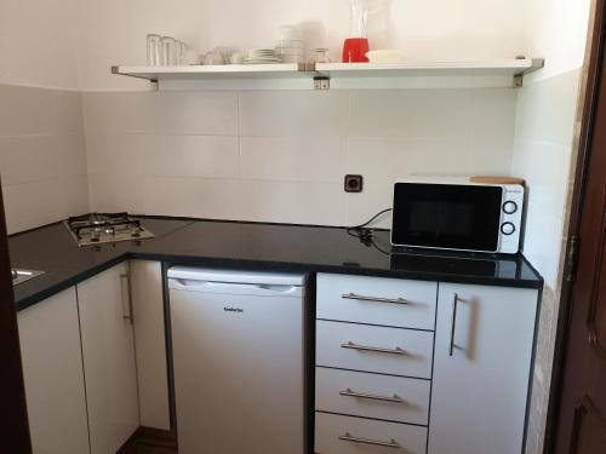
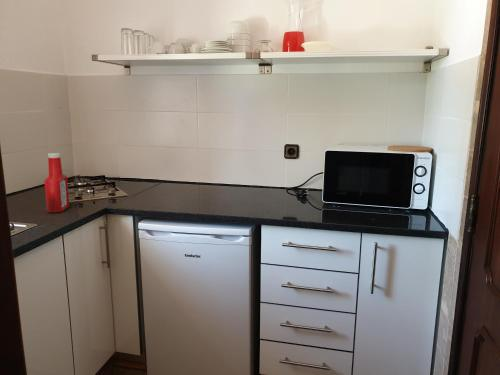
+ soap bottle (56, 181)
